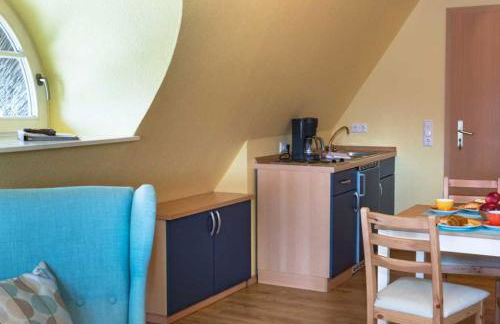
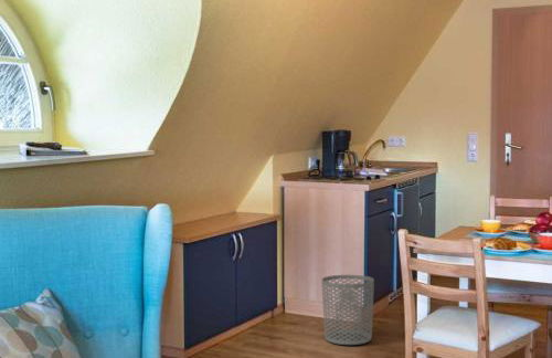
+ waste bin (348, 309)
